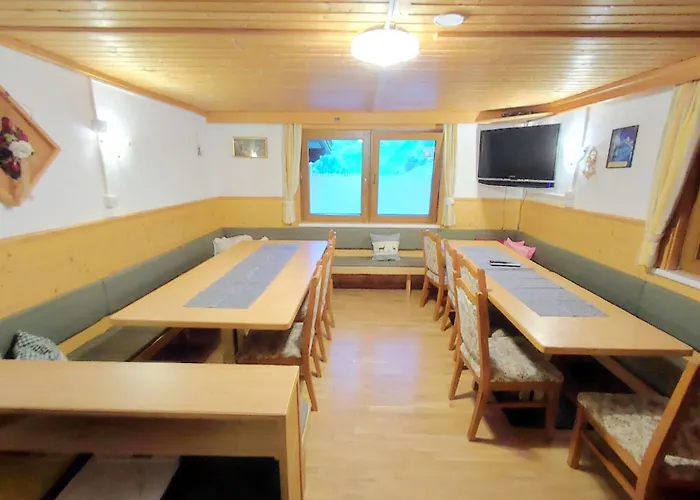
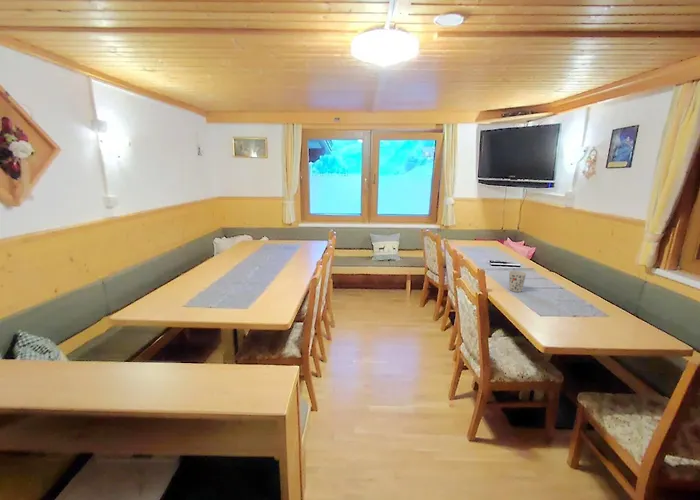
+ cup (516, 281)
